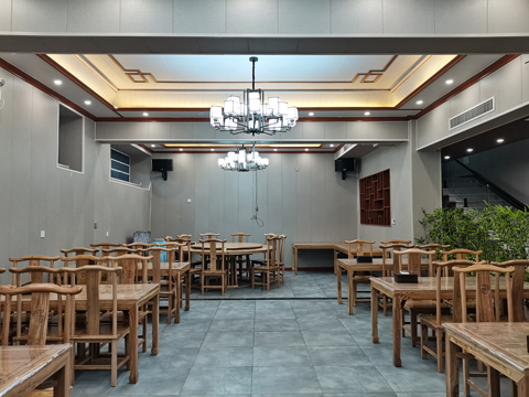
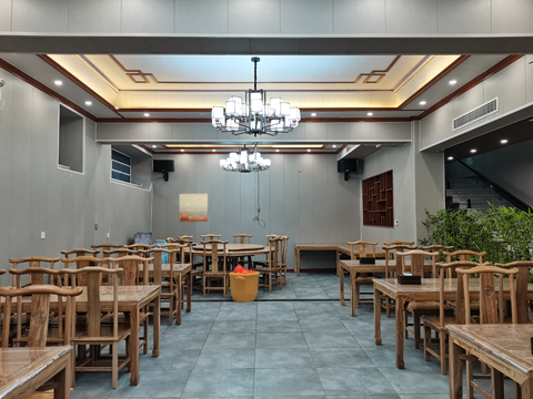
+ trash can (243, 282)
+ wall art (193, 207)
